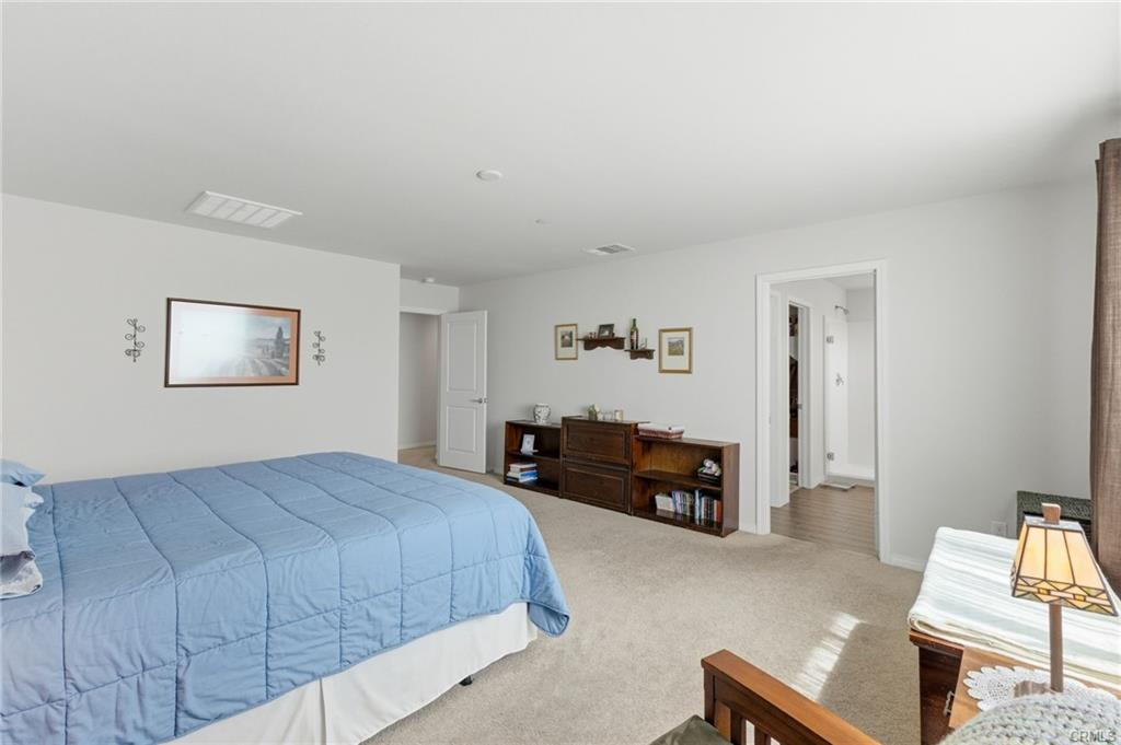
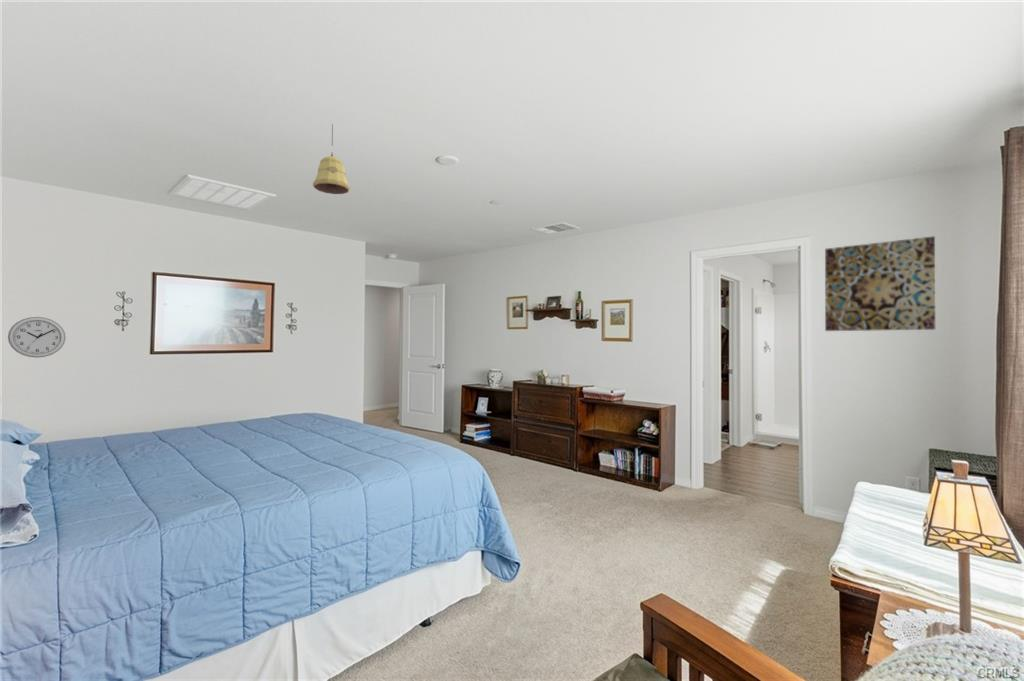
+ pendant light (332, 158)
+ wall clock (37, 337)
+ wall art (877, 286)
